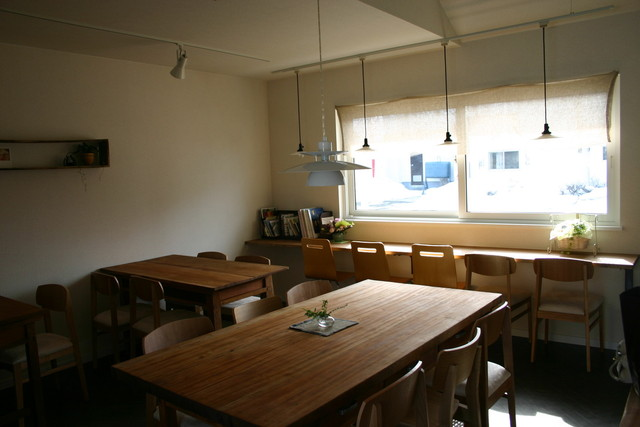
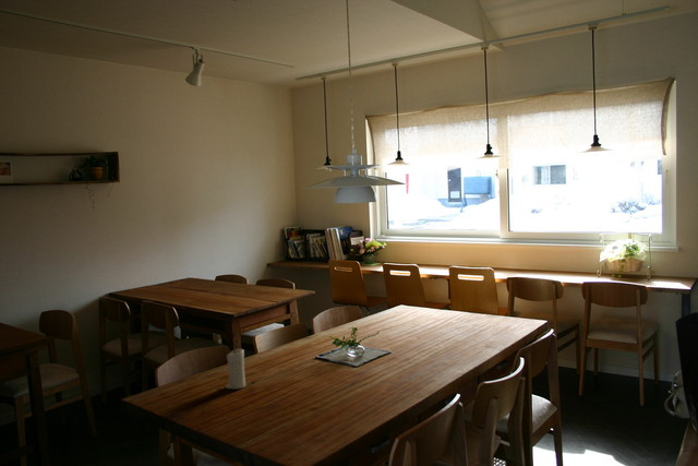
+ candle (234, 368)
